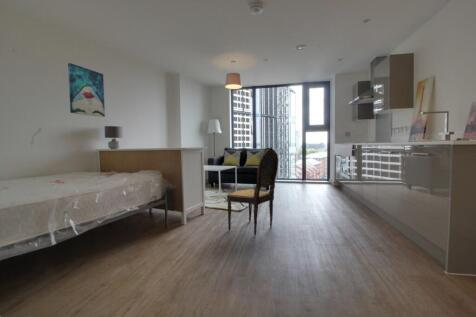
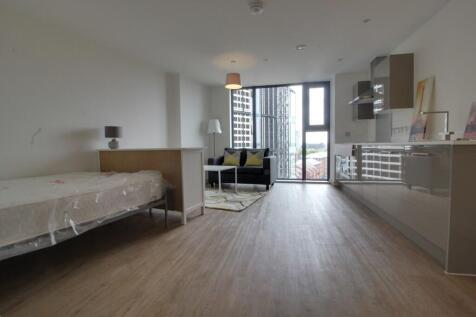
- dining chair (252, 189)
- wall art (87, 92)
